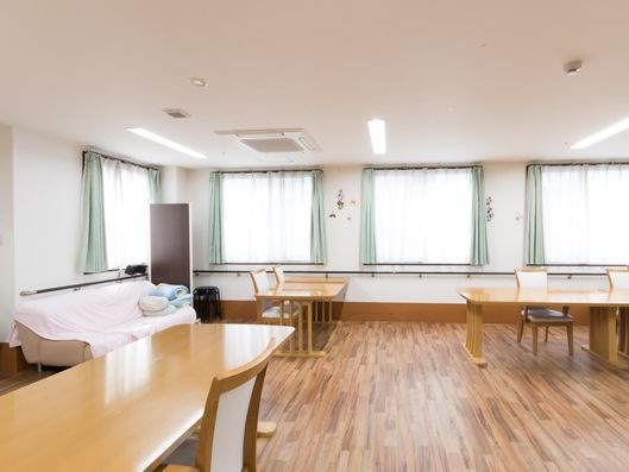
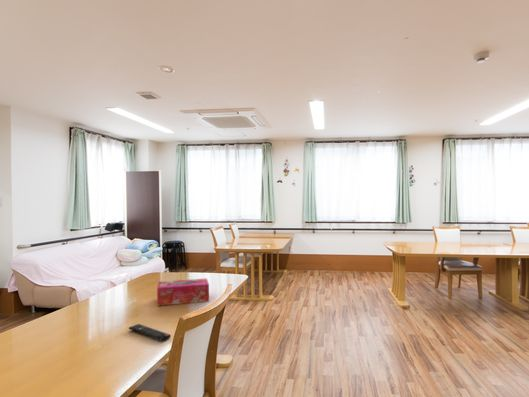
+ remote control (149, 332)
+ tissue box (183, 291)
